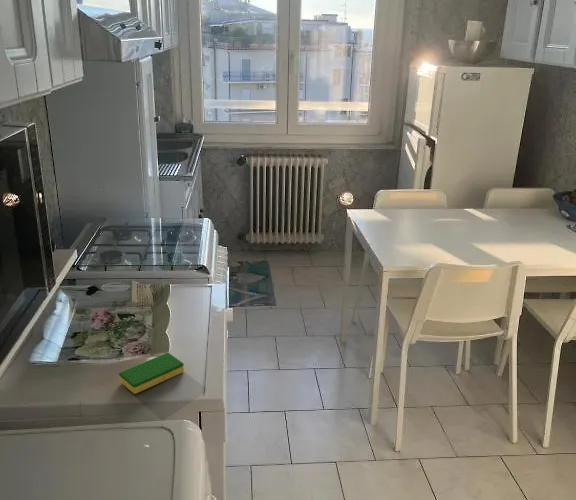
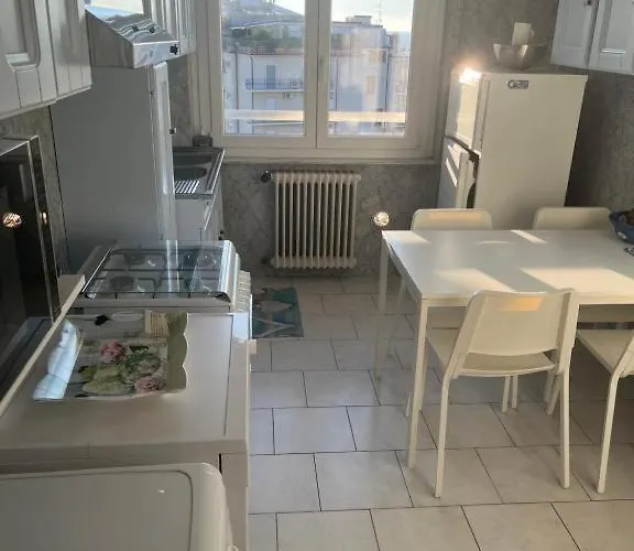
- dish sponge (152, 372)
